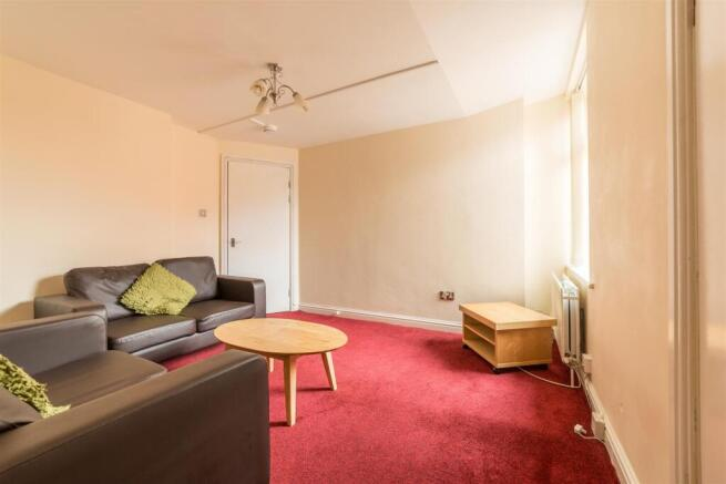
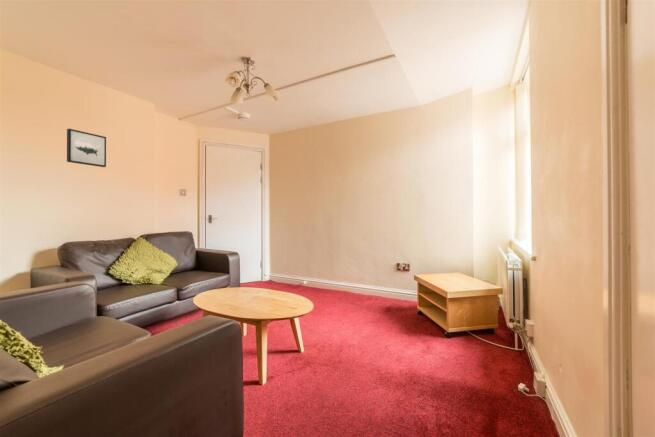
+ wall art (87, 148)
